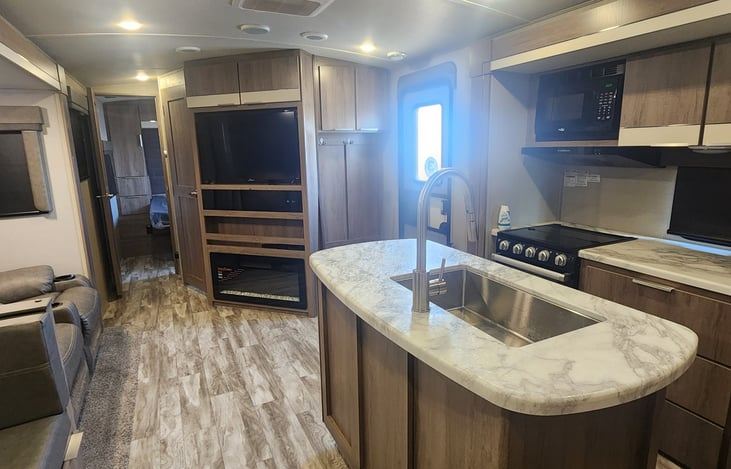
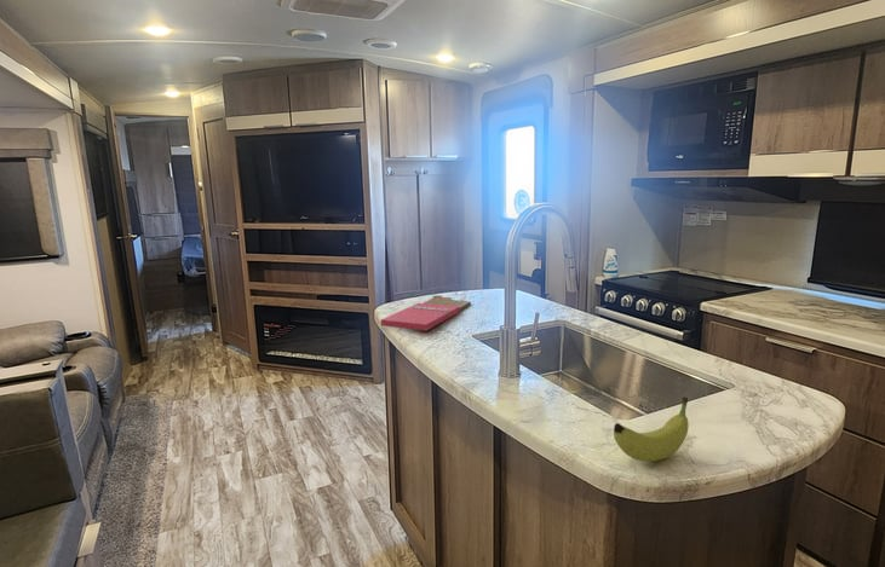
+ cutting board (431, 308)
+ fruit (655, 434)
